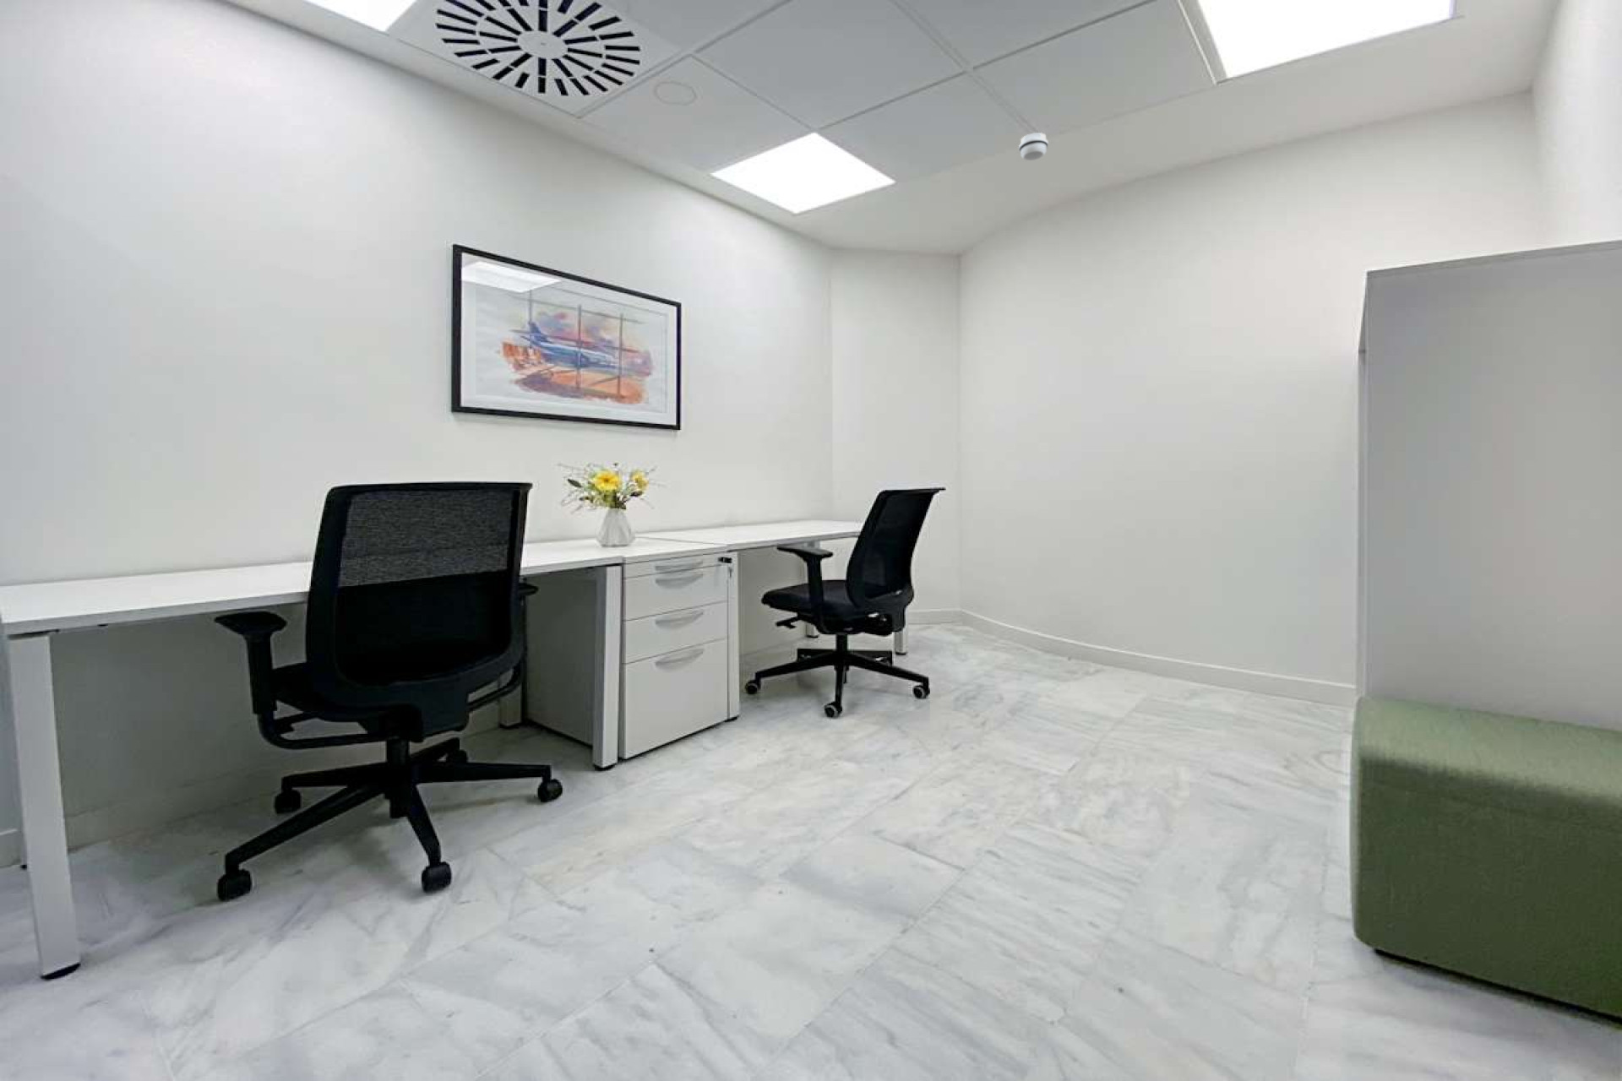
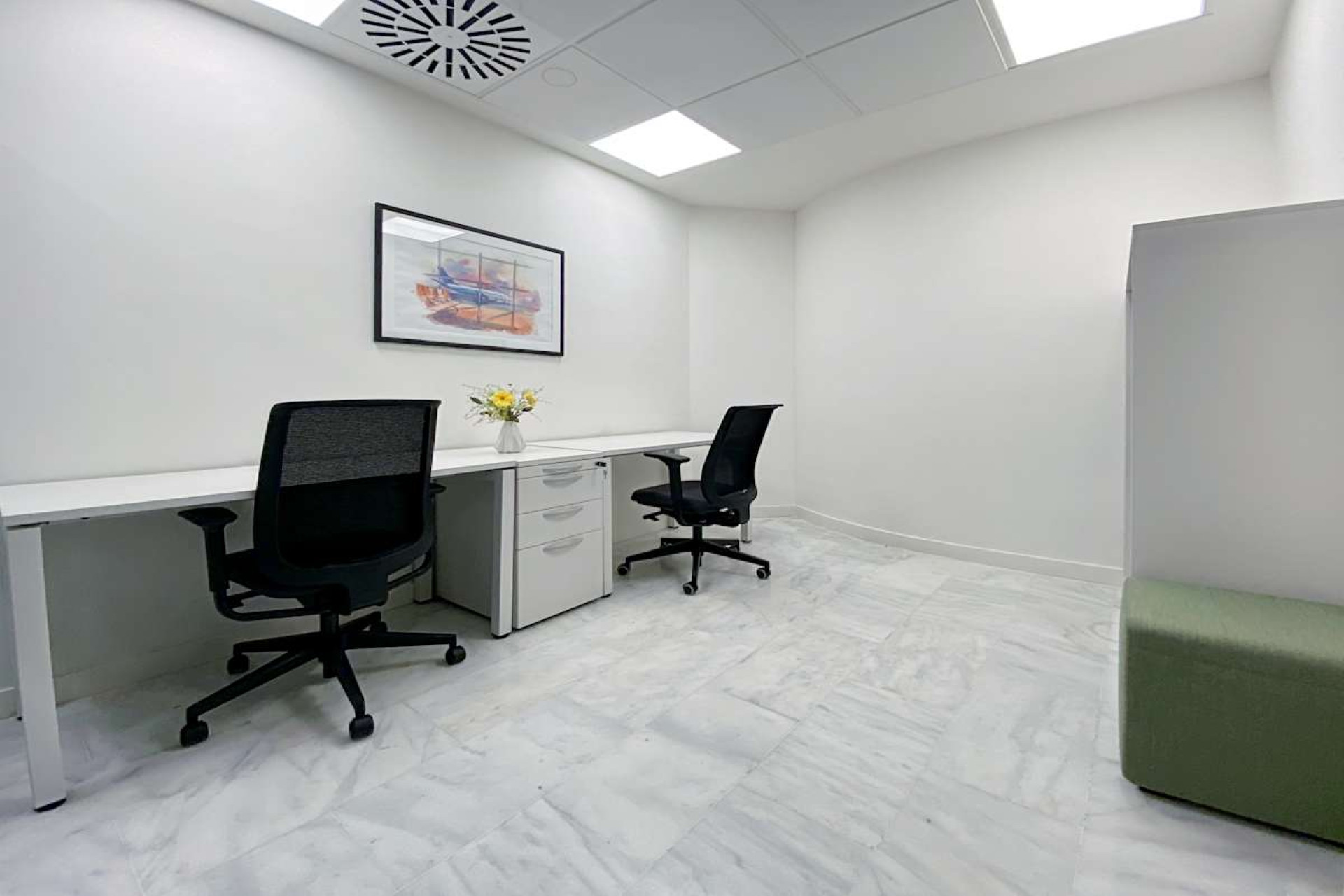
- smoke detector (1033, 147)
